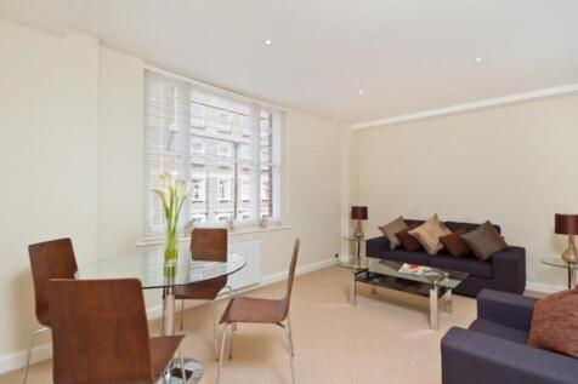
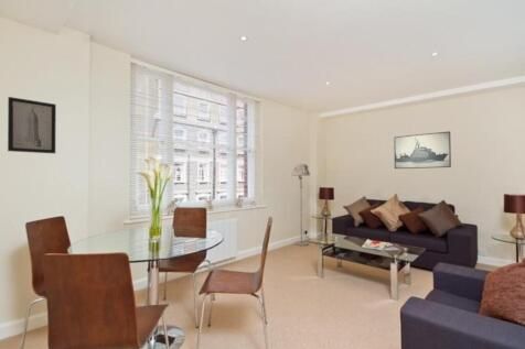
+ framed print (420, 151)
+ floor lamp (300, 204)
+ wall art (32, 126)
